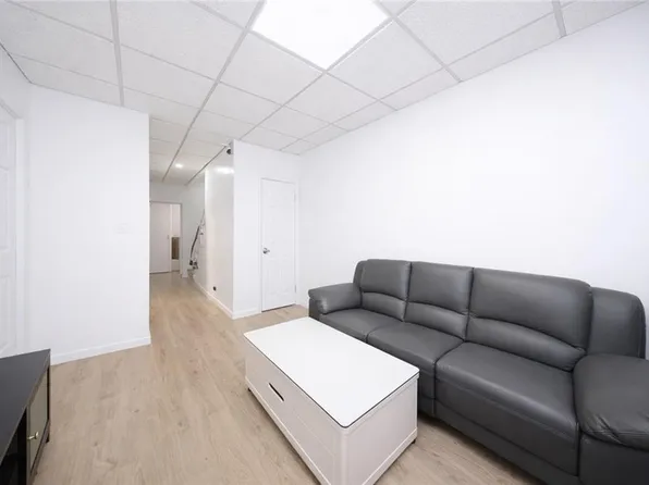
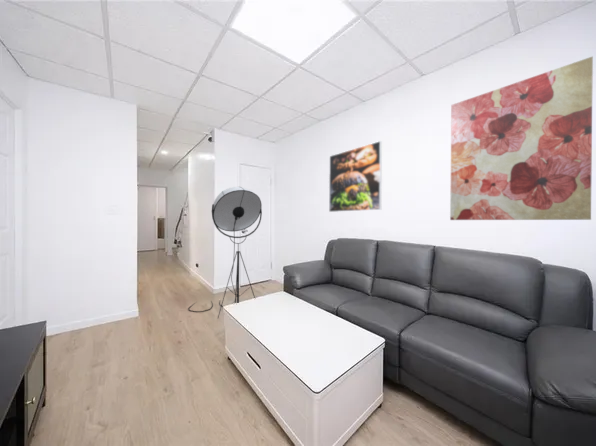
+ floor lamp (234, 250)
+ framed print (352, 180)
+ wall art (509, 152)
